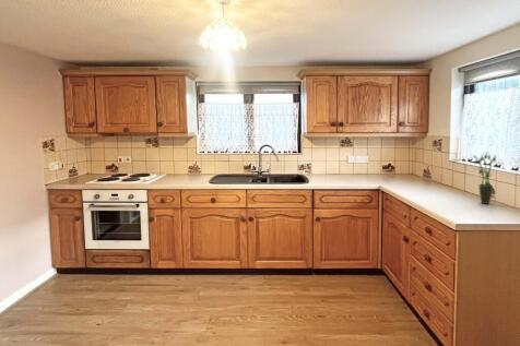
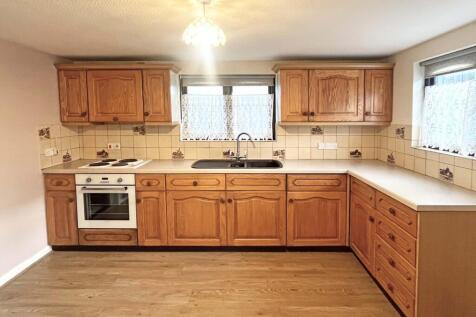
- potted plant (483, 177)
